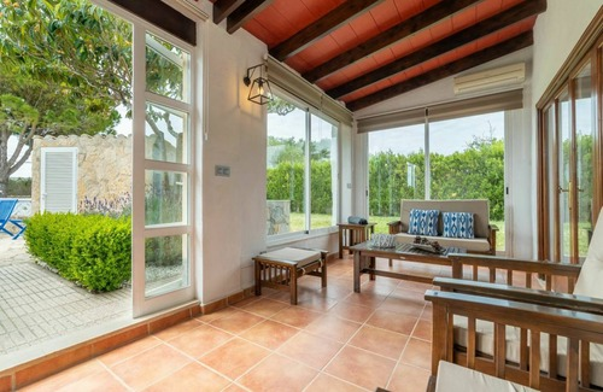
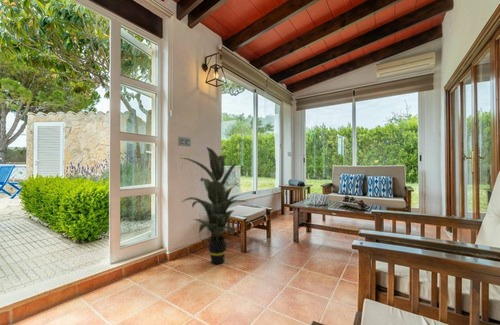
+ indoor plant (212, 205)
